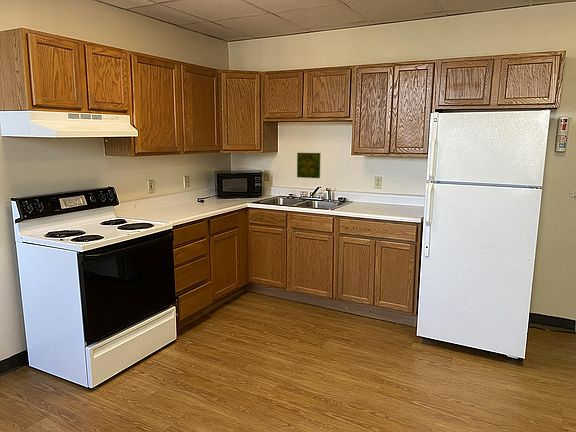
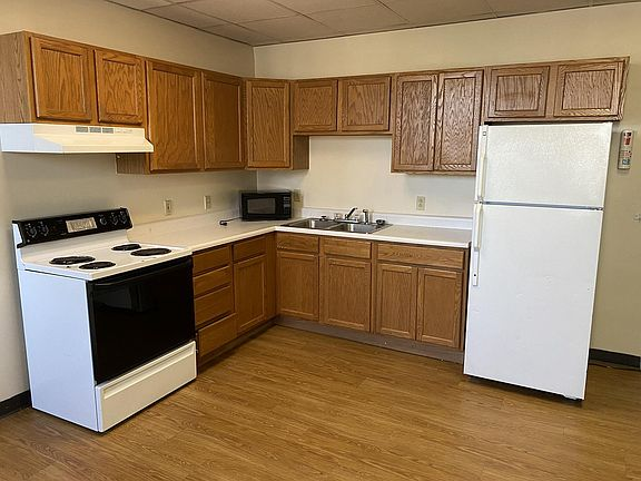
- decorative tile (308, 165)
